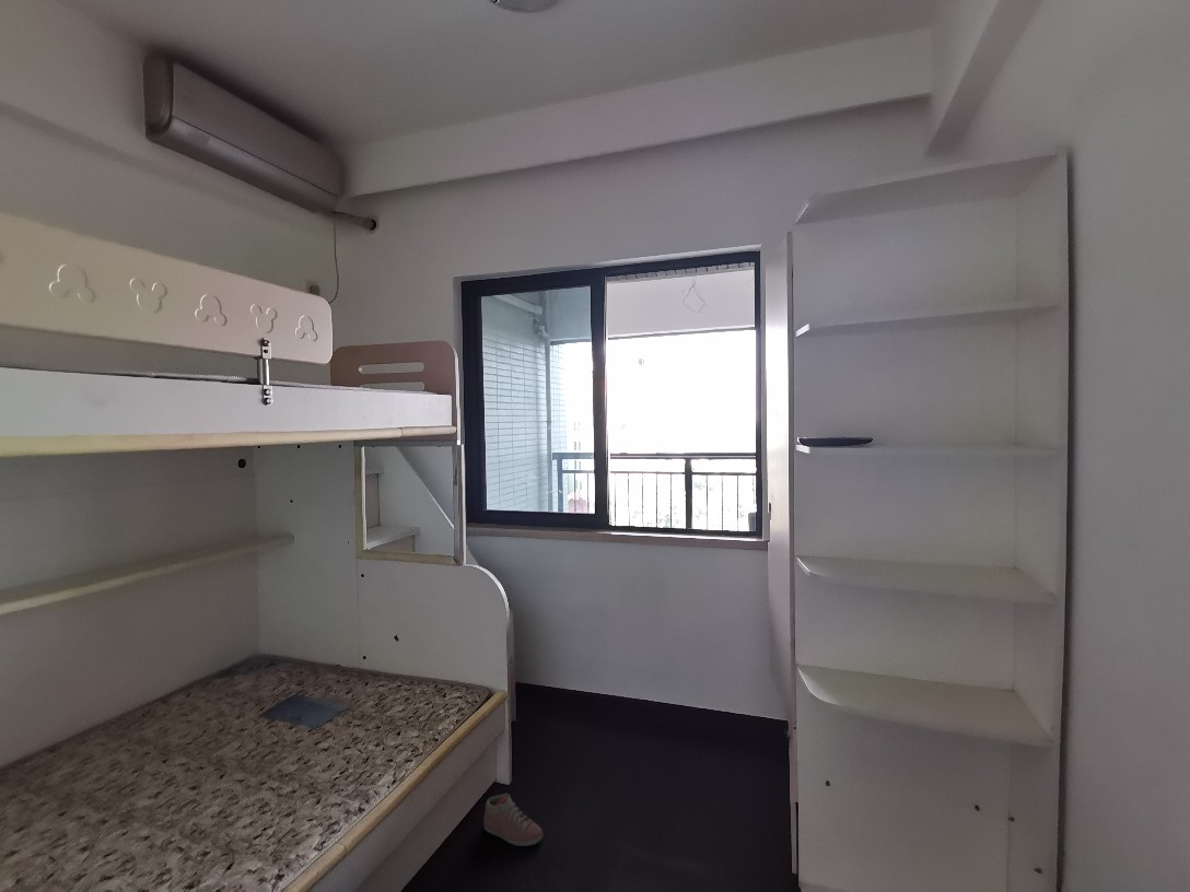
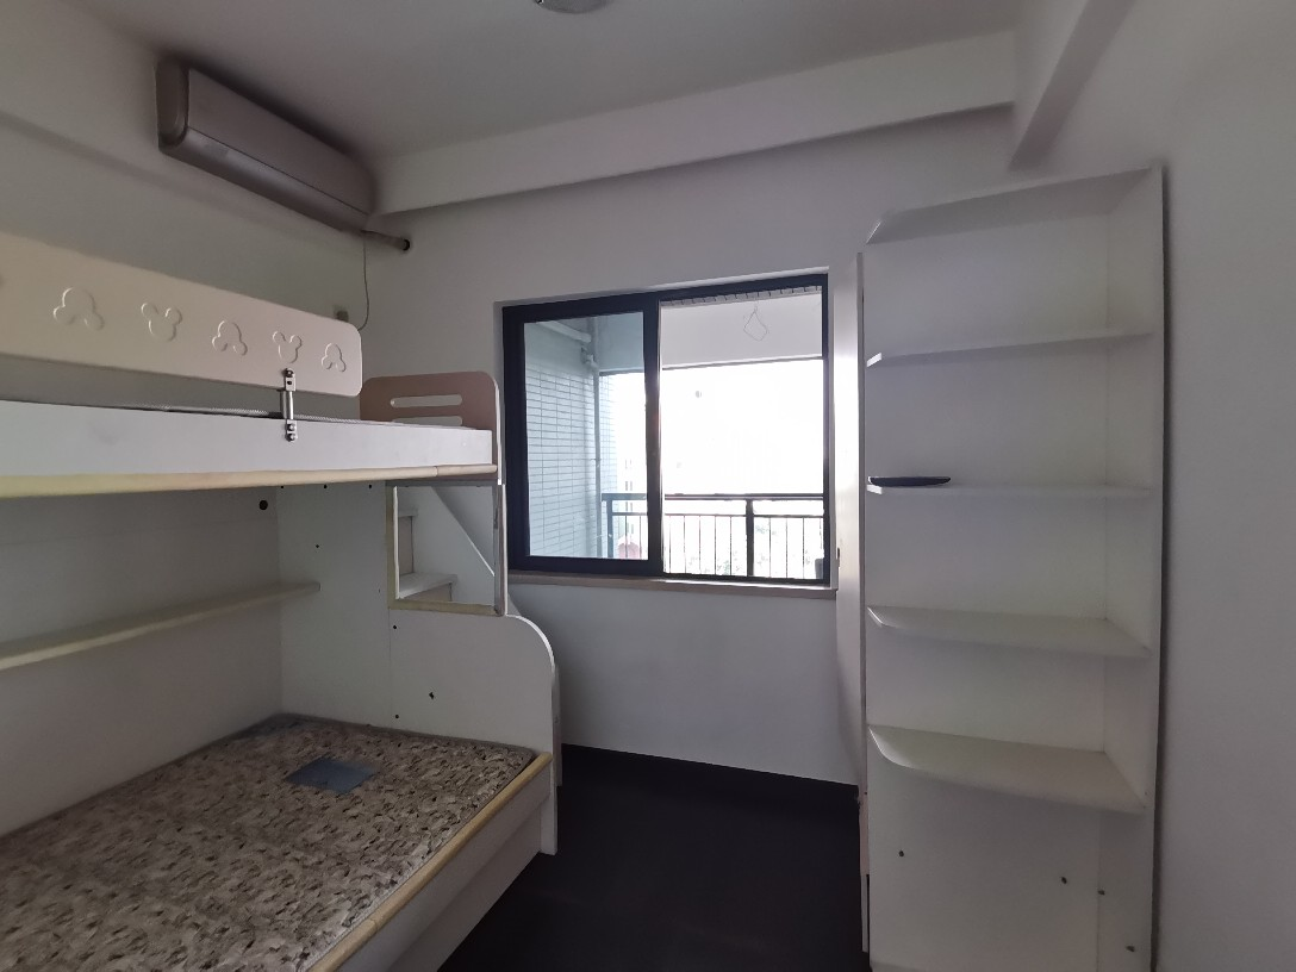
- sneaker (512, 818)
